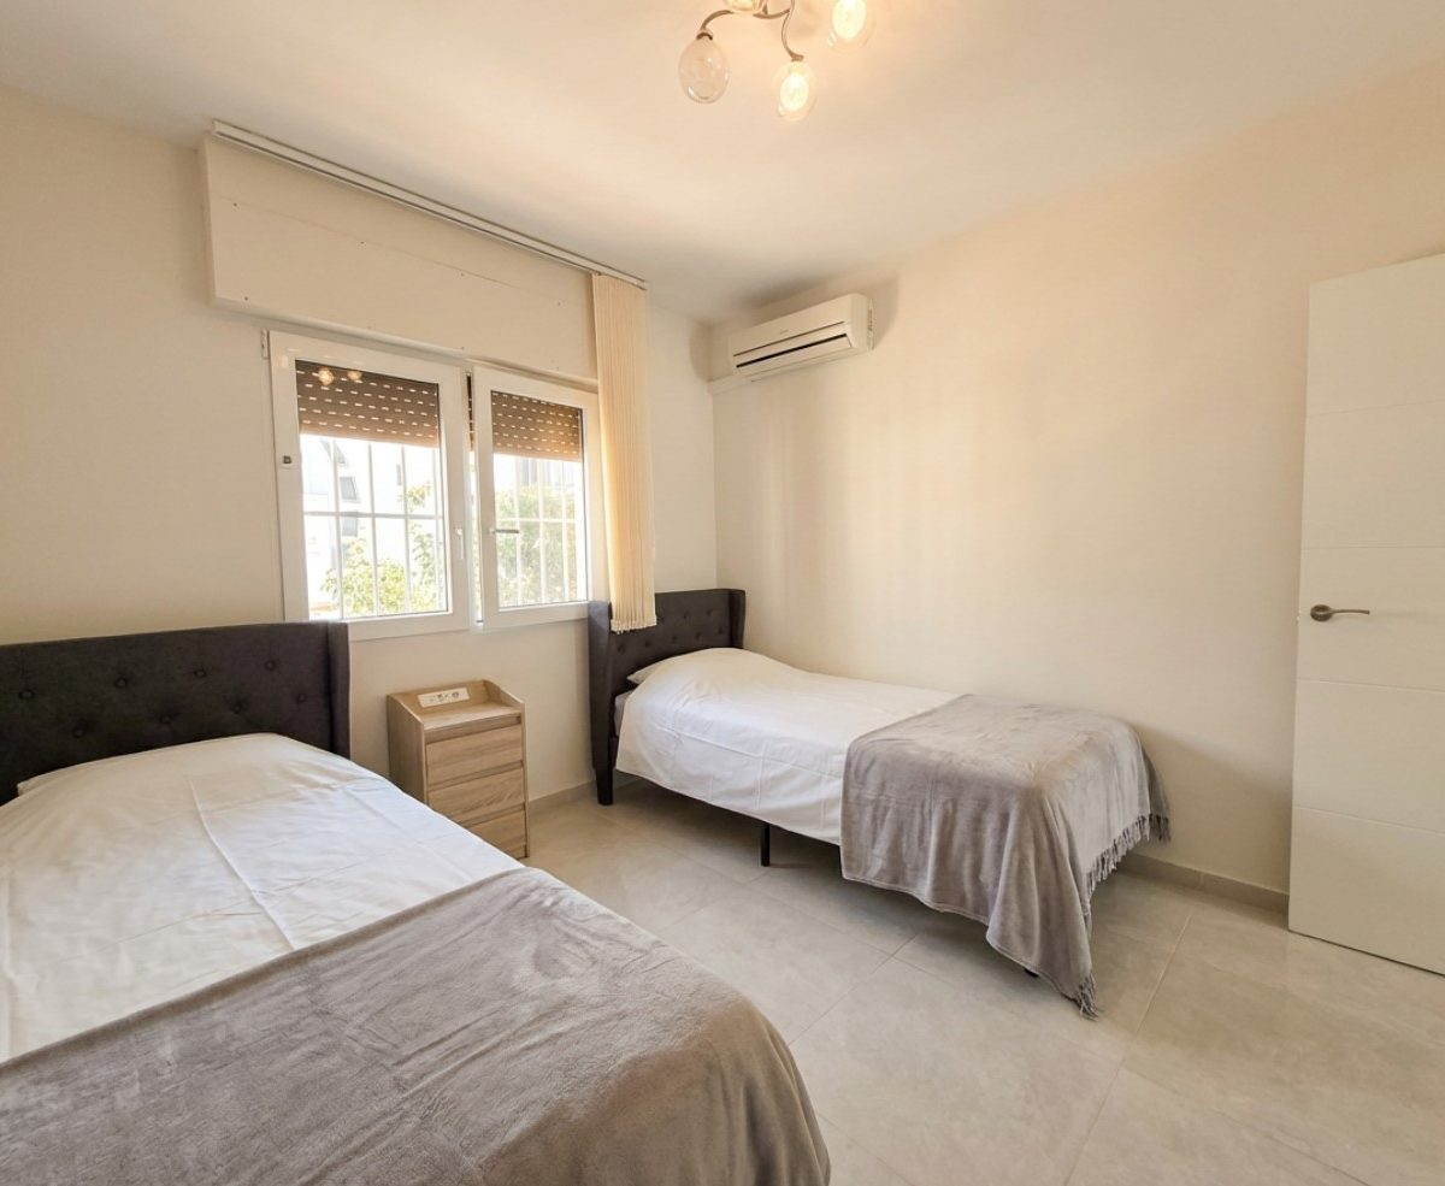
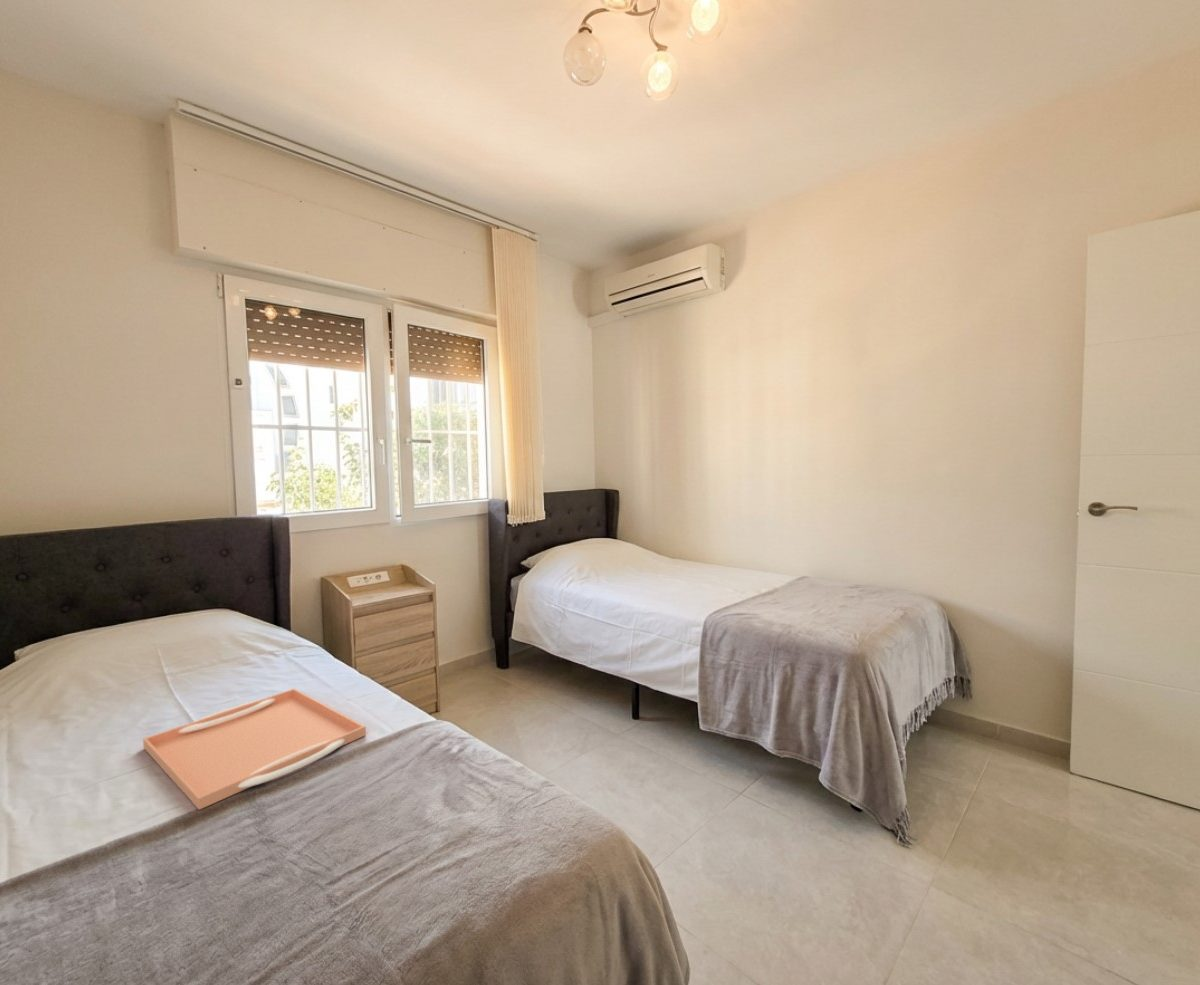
+ serving tray (256, 737)
